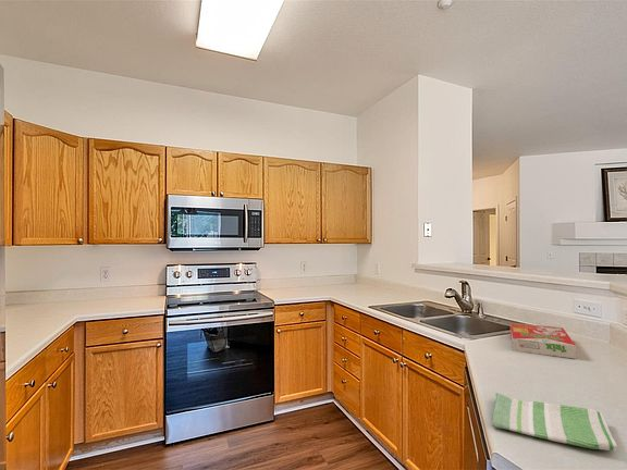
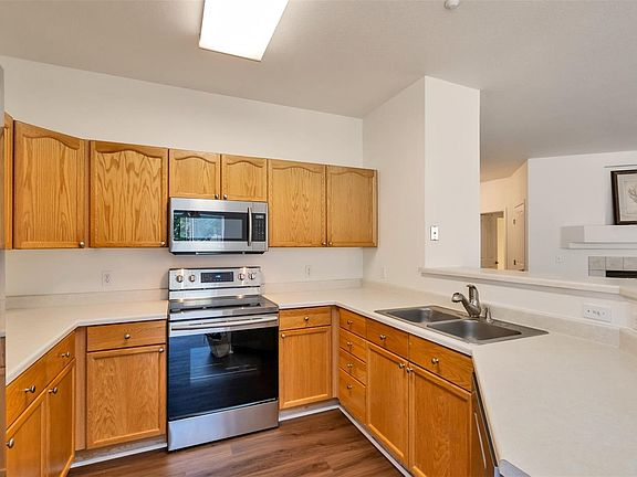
- dish towel (548, 419)
- cereal box (539, 338)
